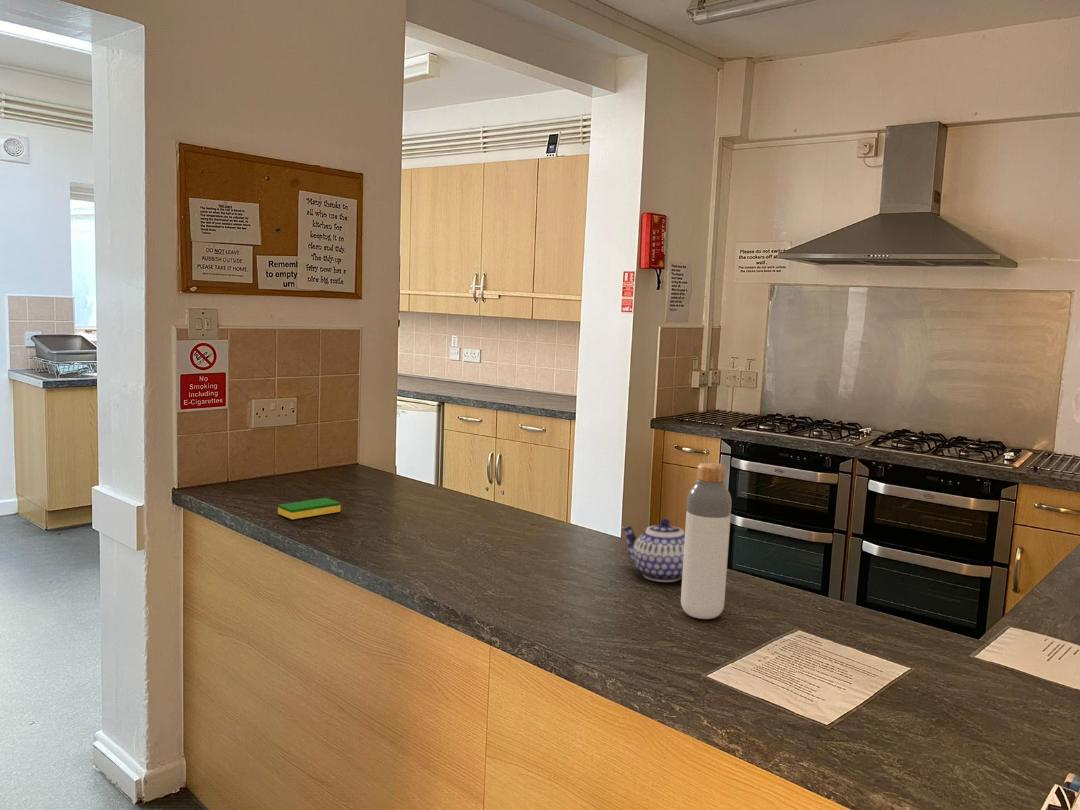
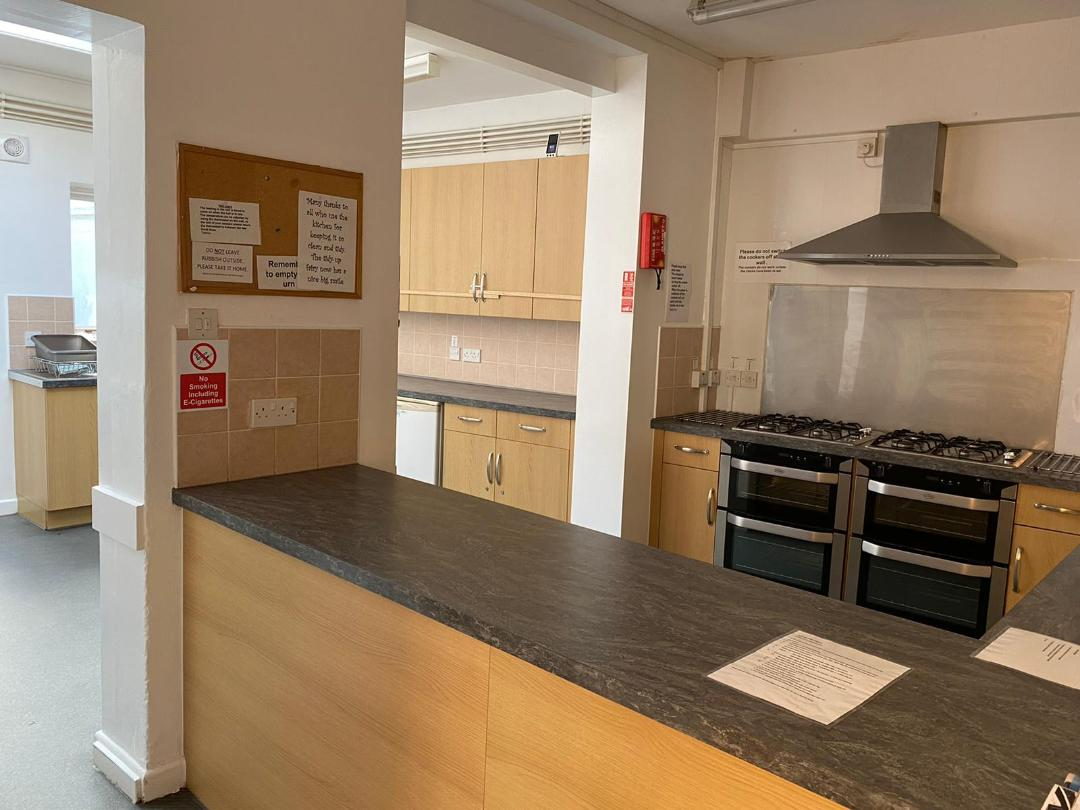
- dish sponge (309, 508)
- bottle (706, 540)
- teapot (664, 548)
